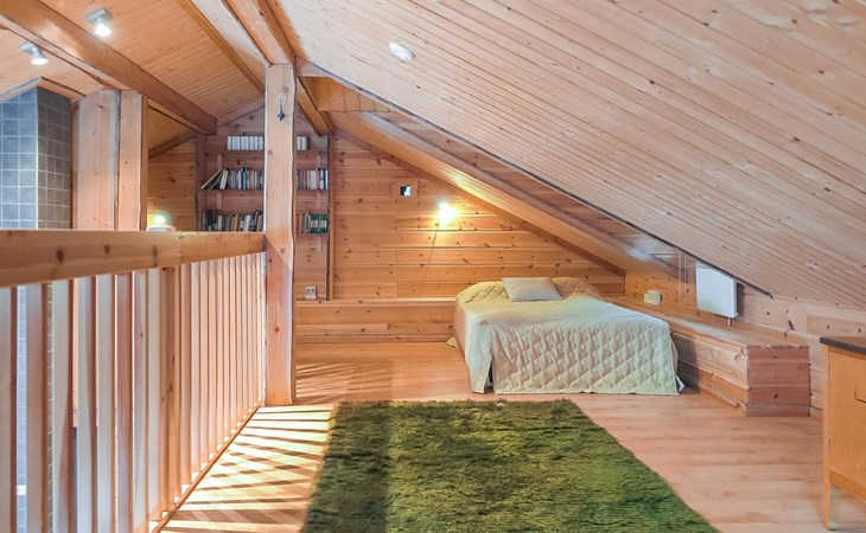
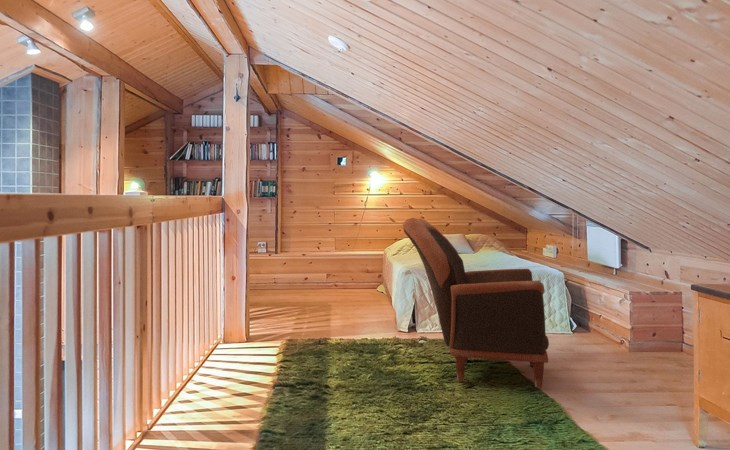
+ armchair (473, 294)
